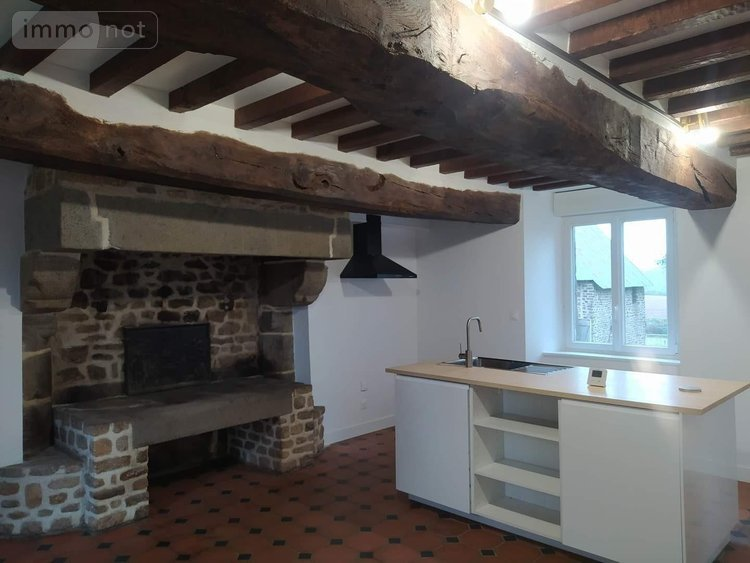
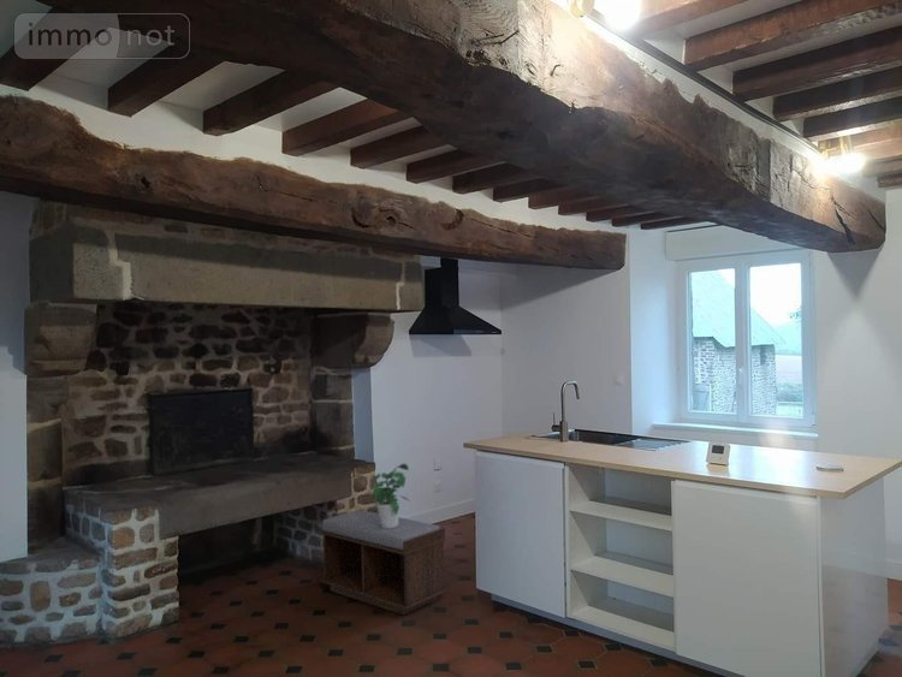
+ potted plant (394, 495)
+ bench (381, 558)
